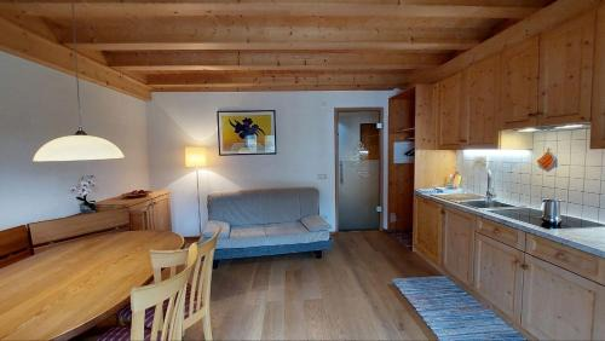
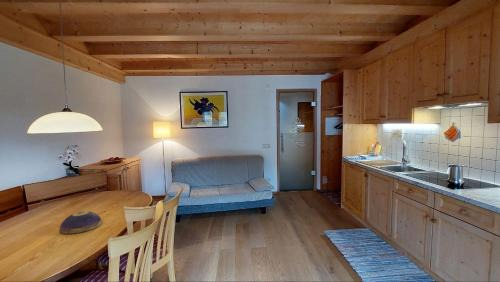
+ decorative bowl (81, 219)
